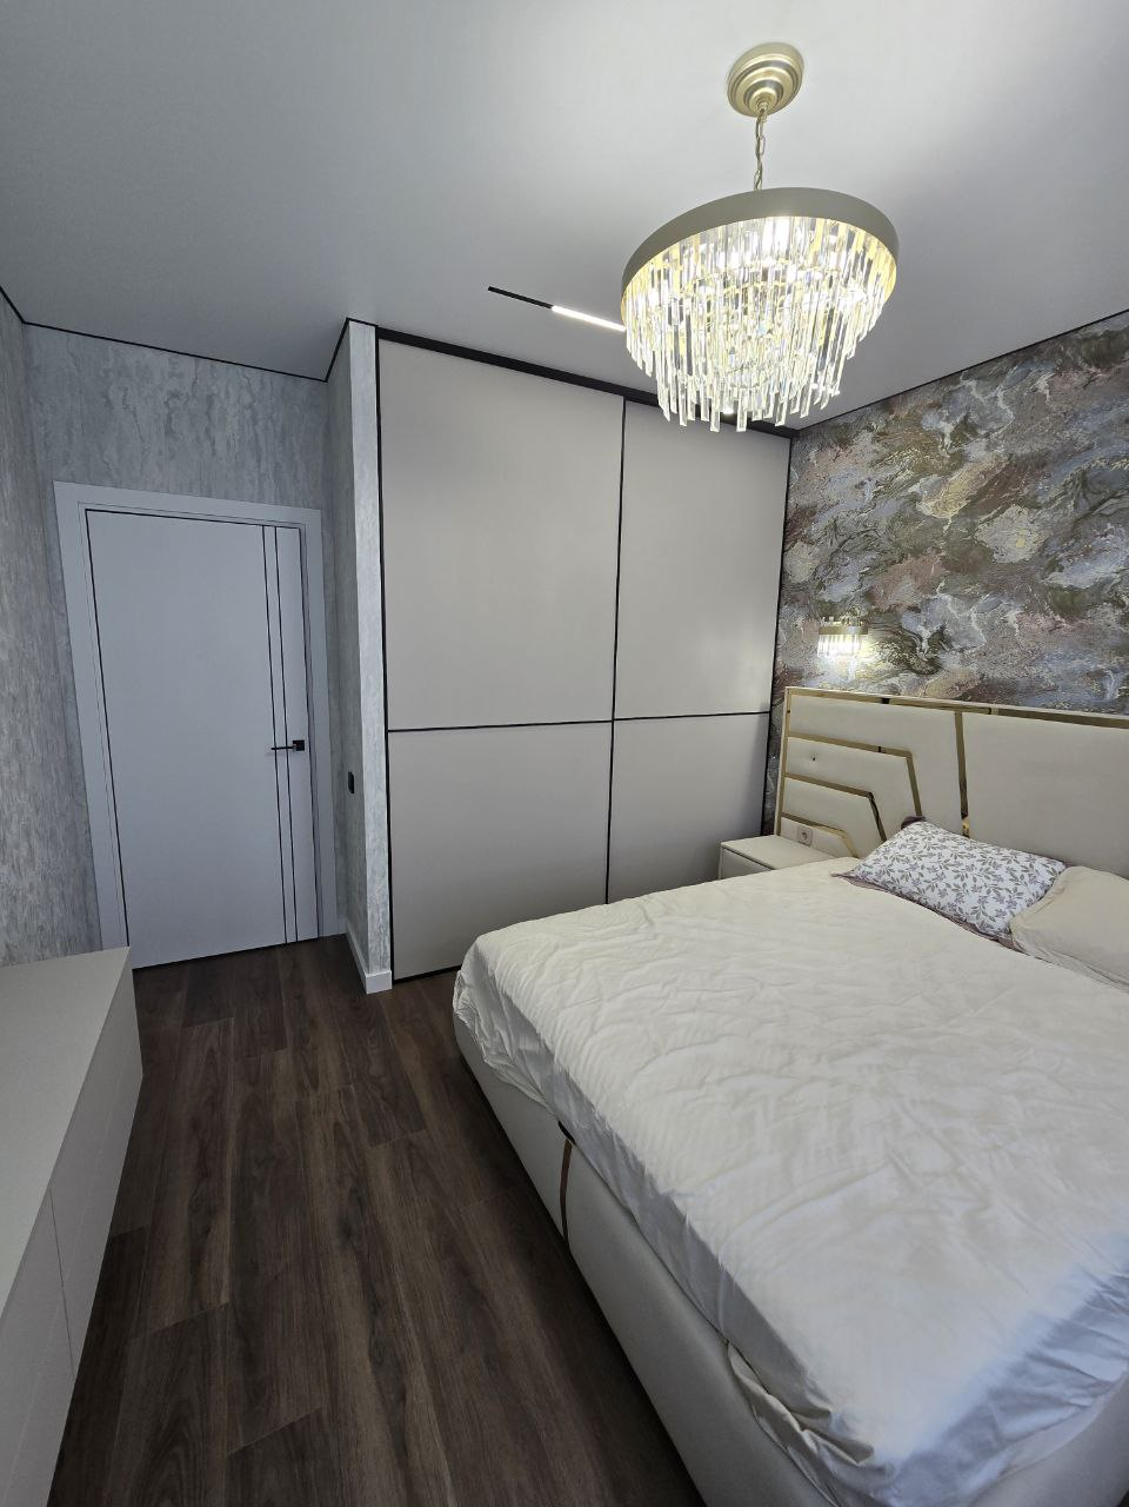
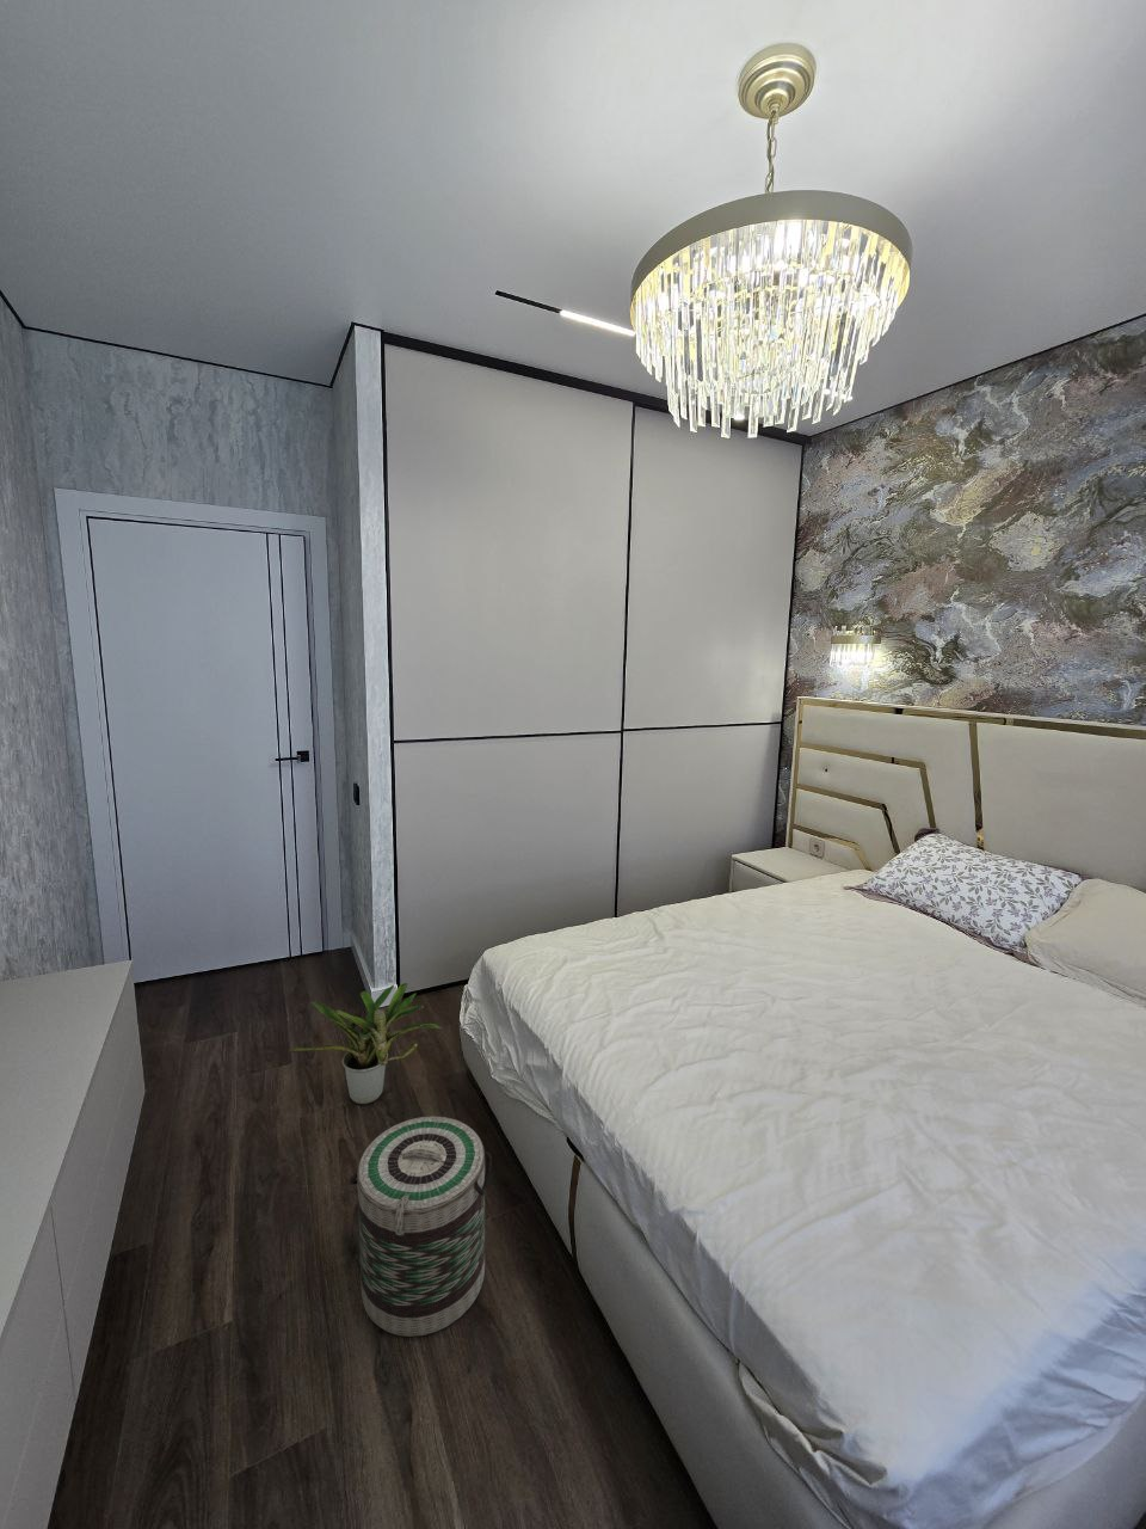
+ basket (421, 1218)
+ potted plant (372, 1046)
